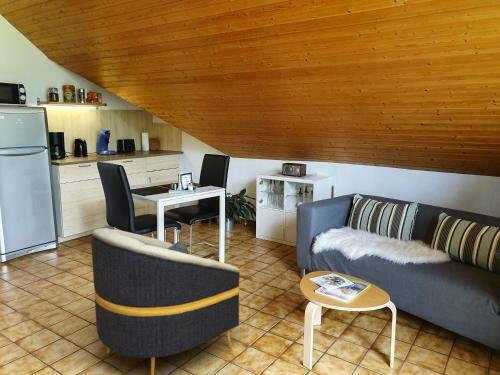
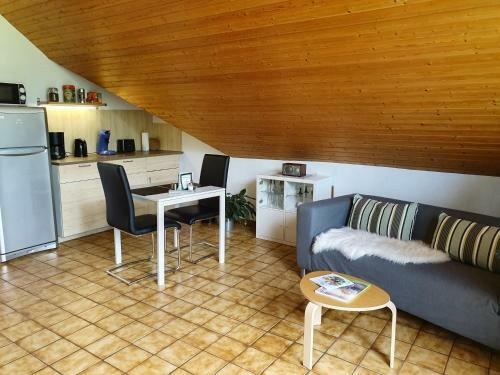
- armchair (158, 288)
